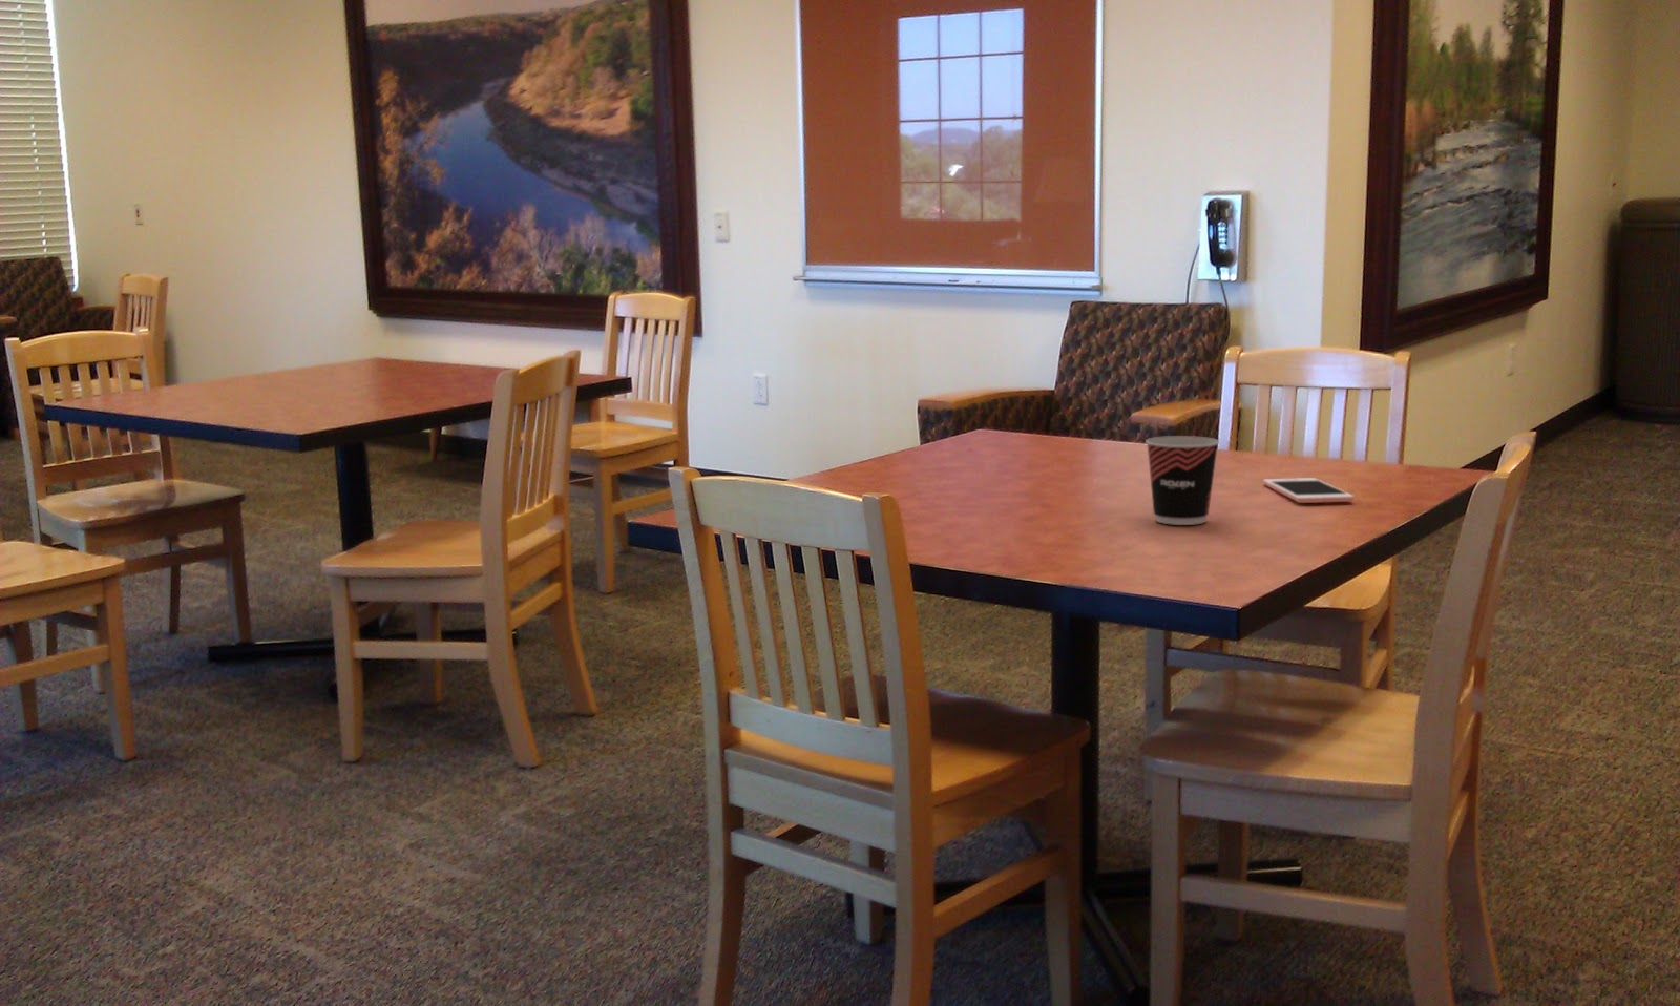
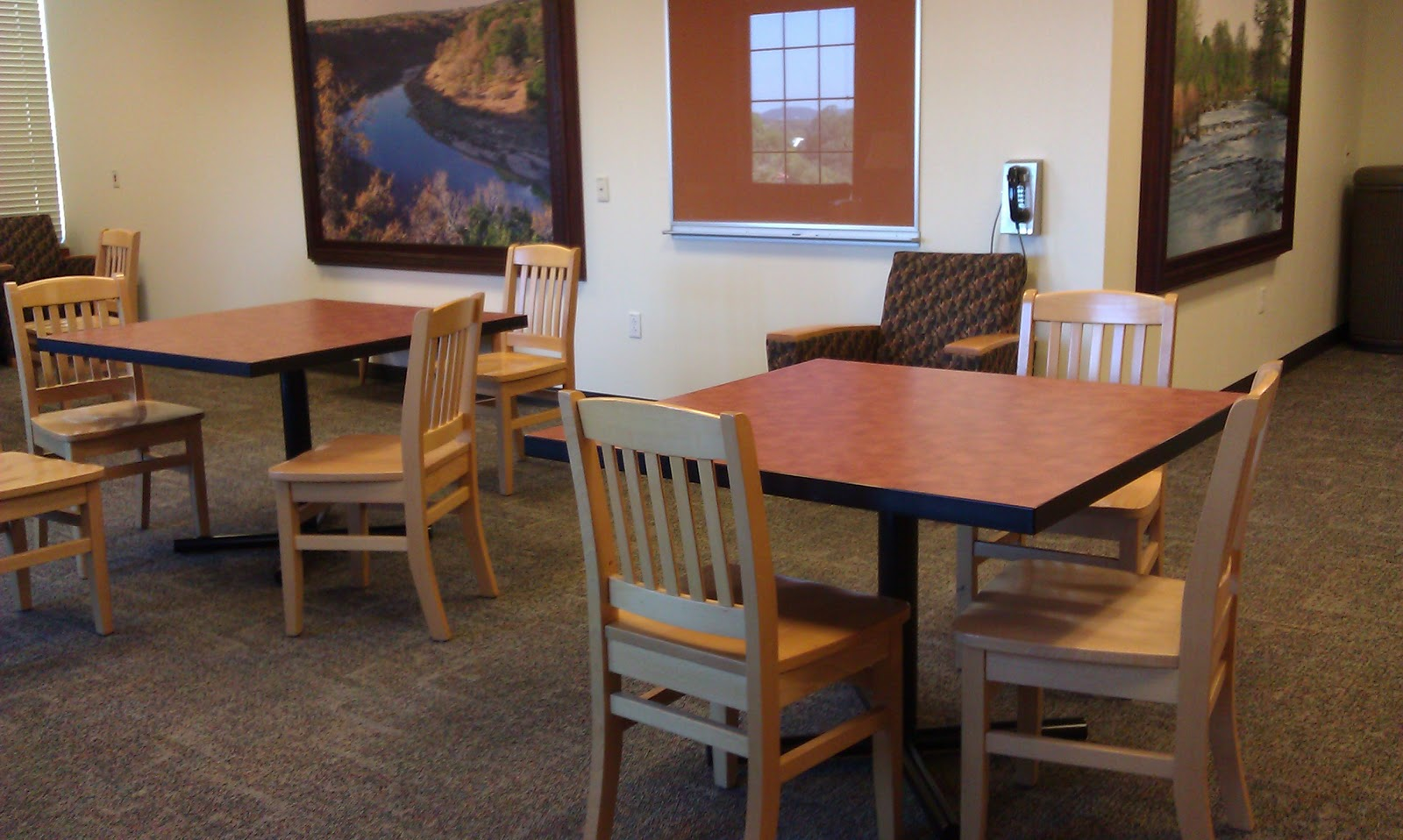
- cell phone (1306, 490)
- cup (1181, 480)
